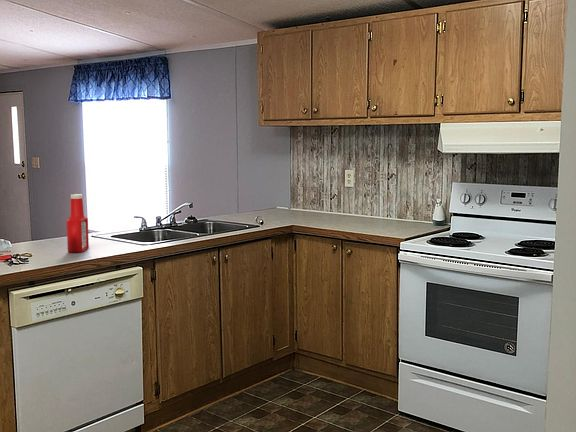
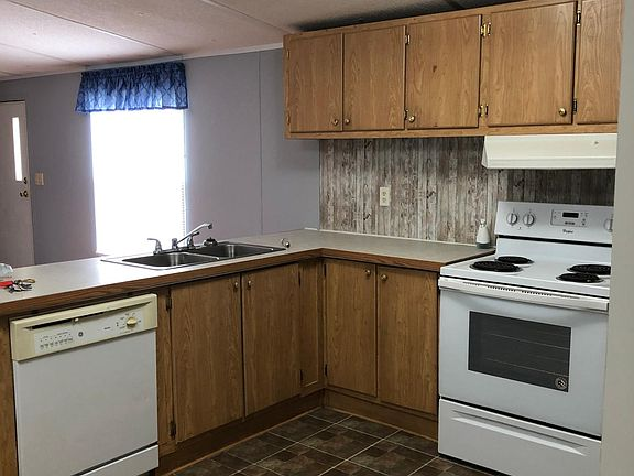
- soap bottle (77, 222)
